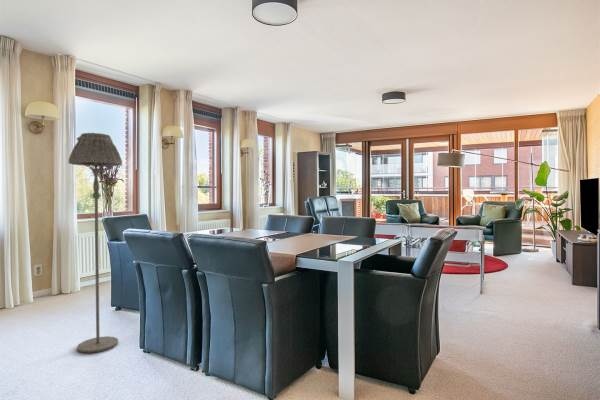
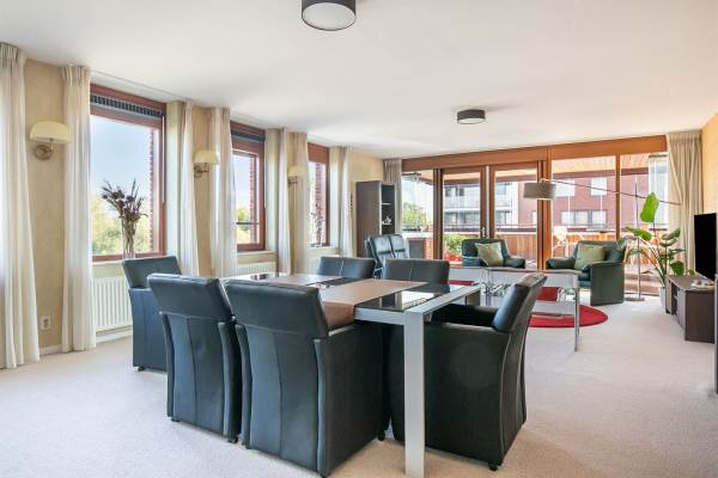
- floor lamp (97, 240)
